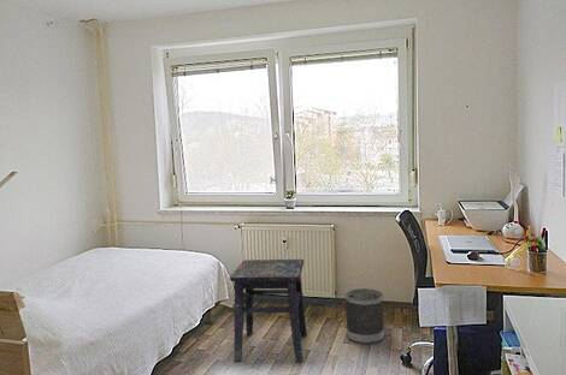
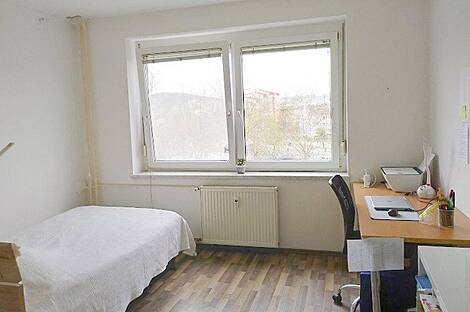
- side table (270, 306)
- wastebasket (364, 315)
